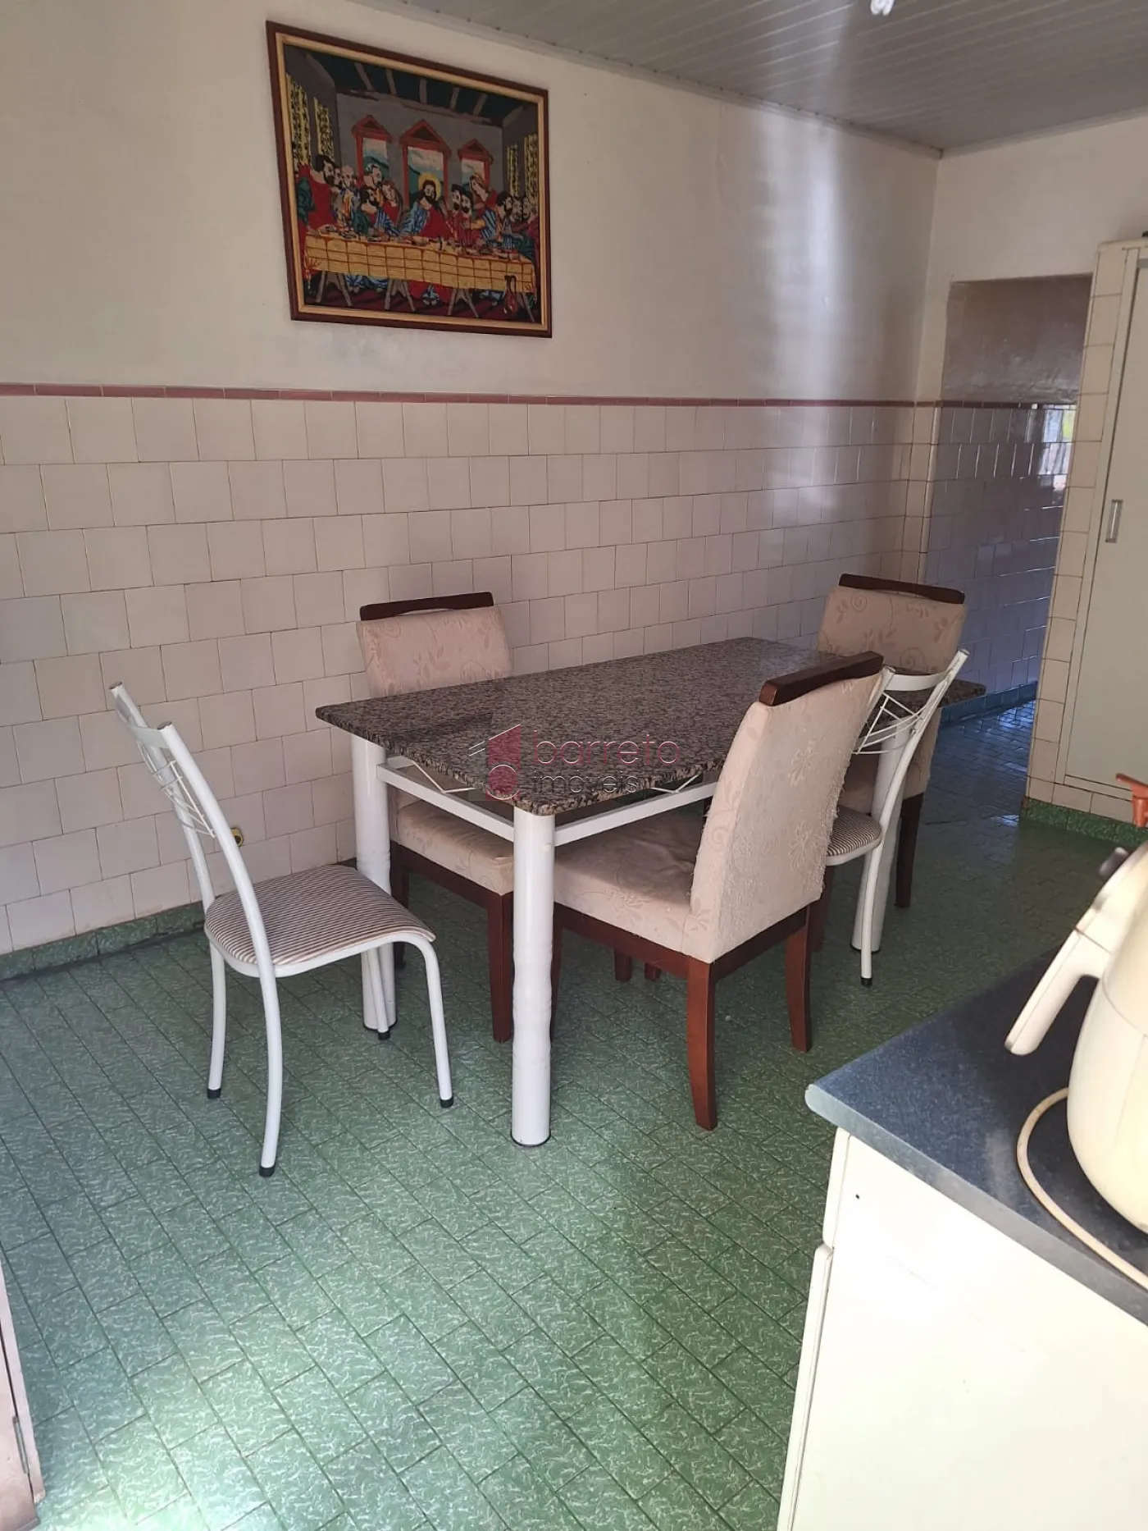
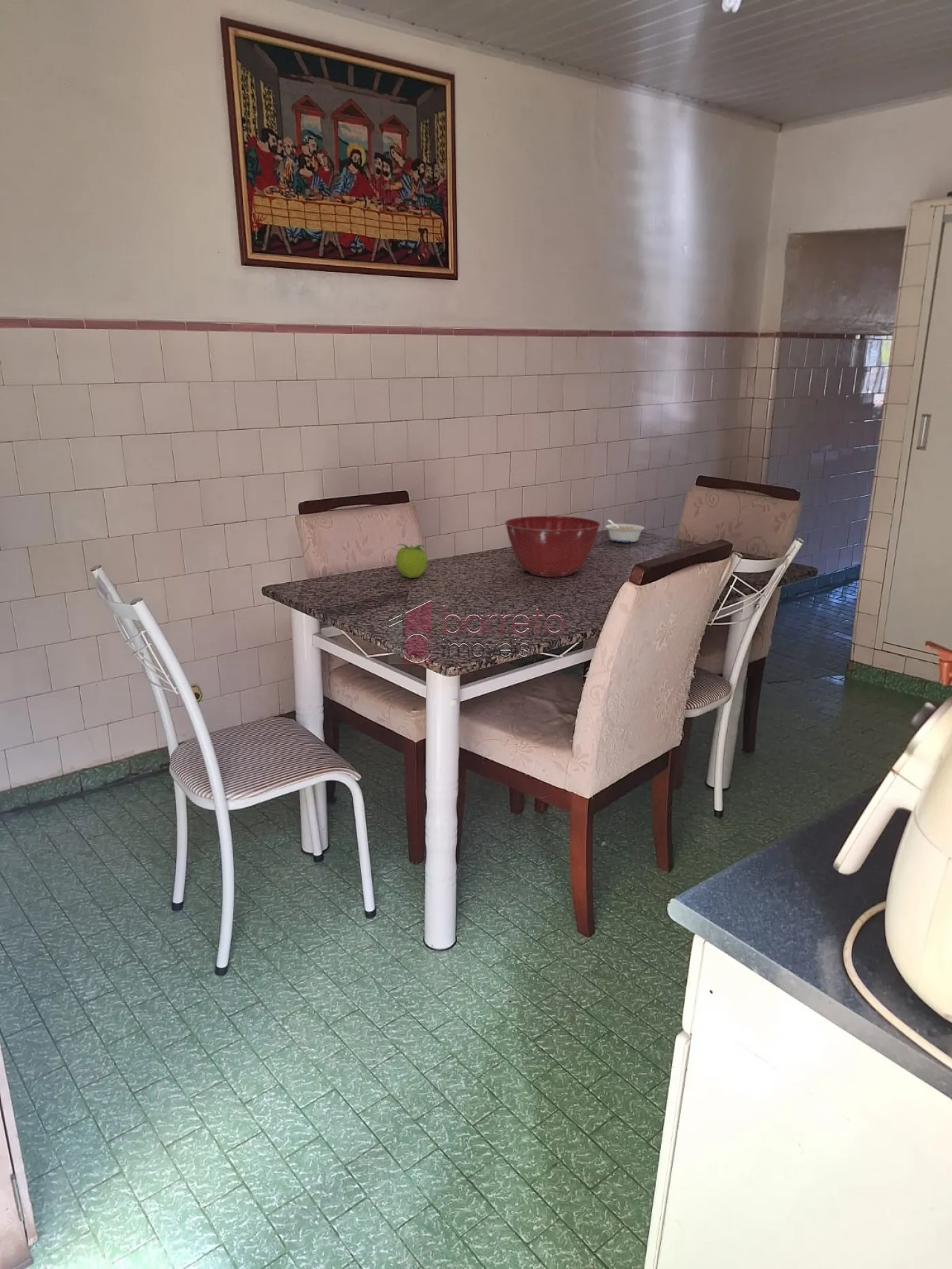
+ fruit (411, 560)
+ legume (623, 532)
+ mixing bowl (551, 547)
